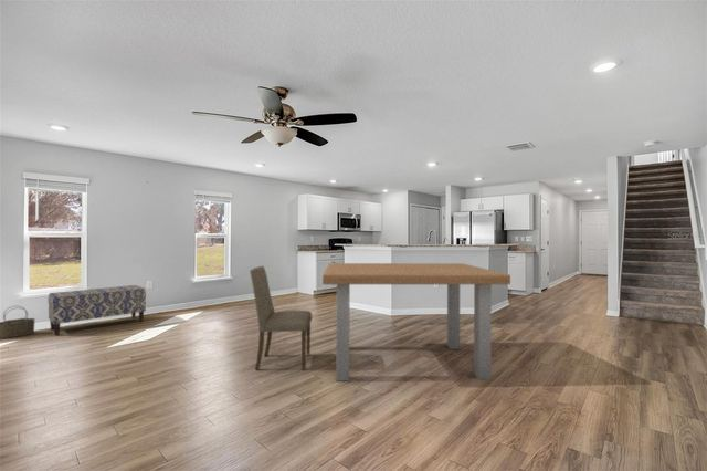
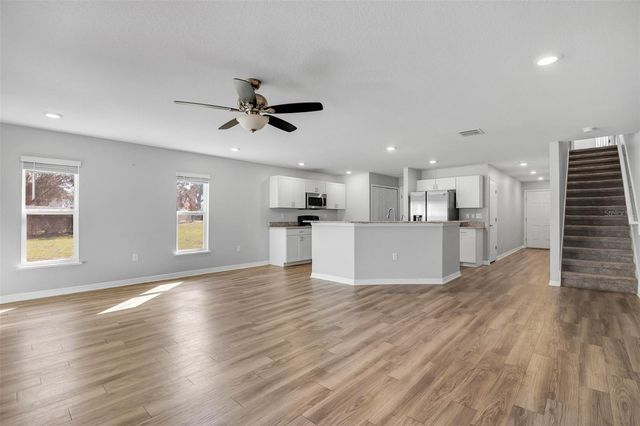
- bench (98, 307)
- dining table (404, 283)
- dining chair (282, 314)
- wicker basket (15, 321)
